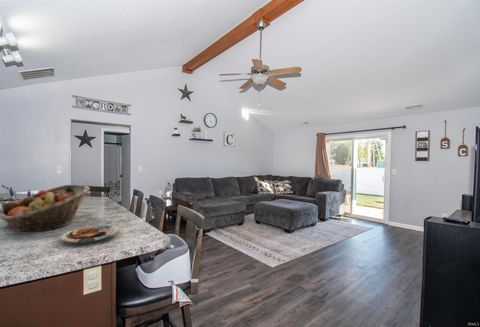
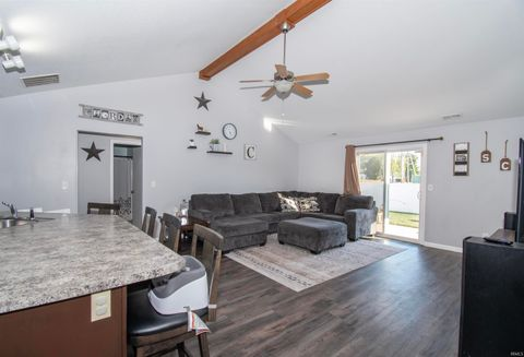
- plate (92, 233)
- fruit basket (47, 205)
